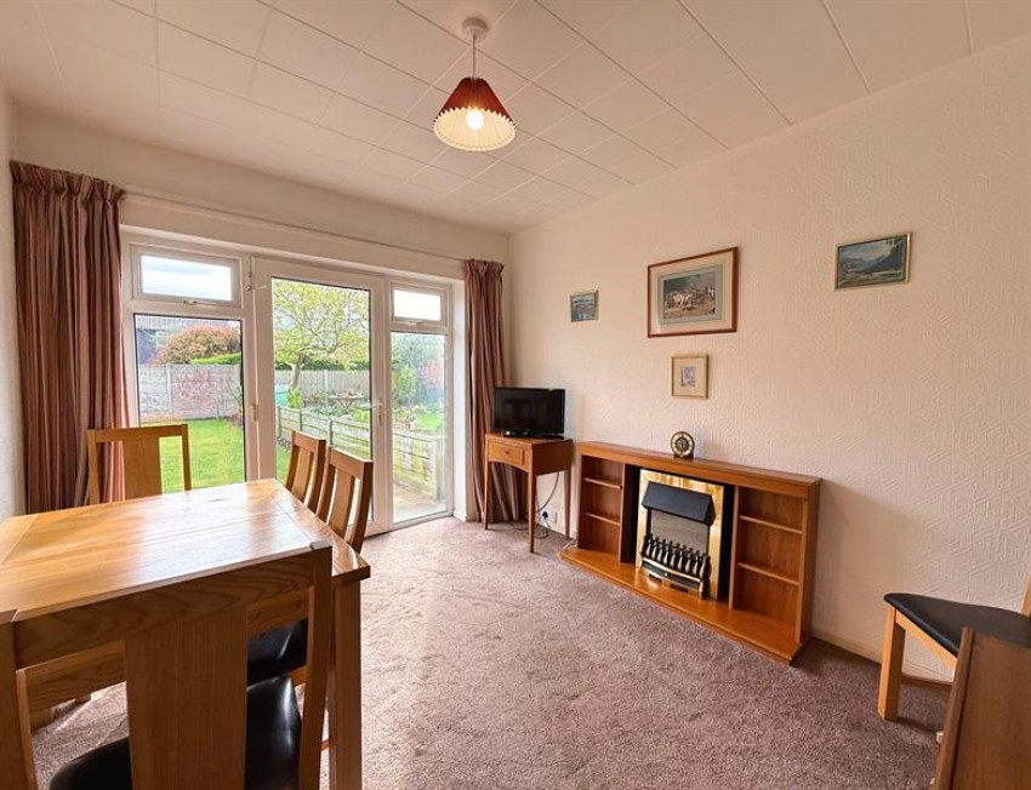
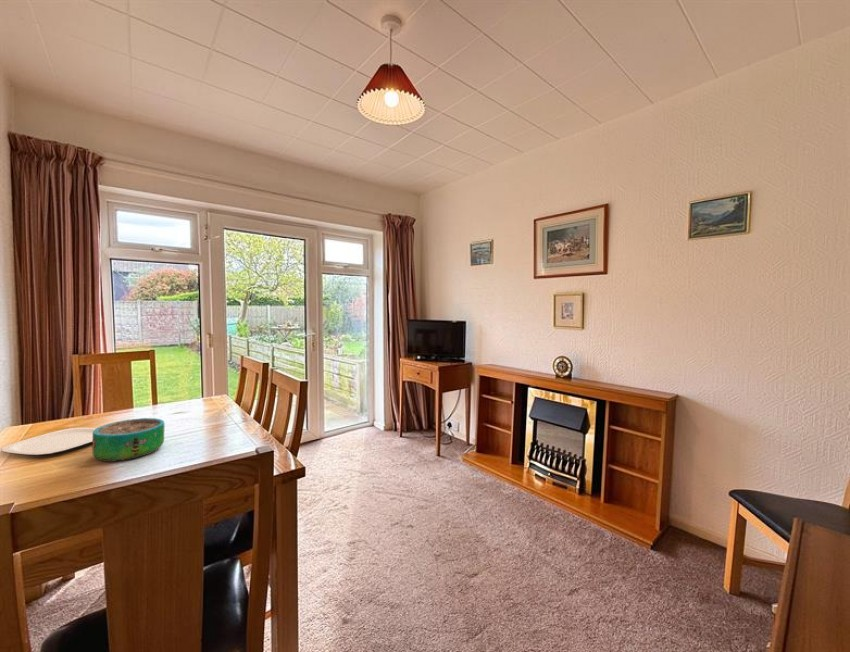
+ plate (61, 441)
+ decorative bowl (130, 438)
